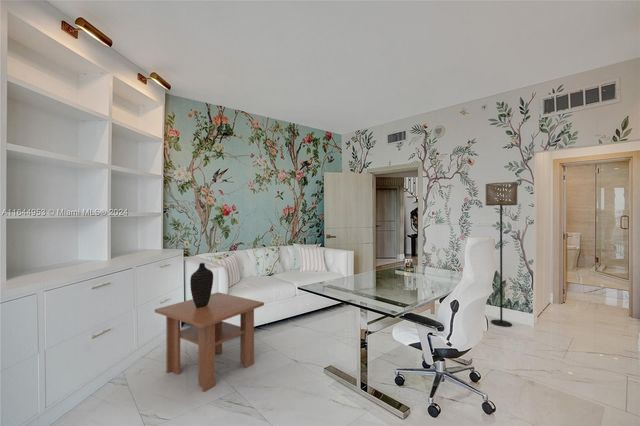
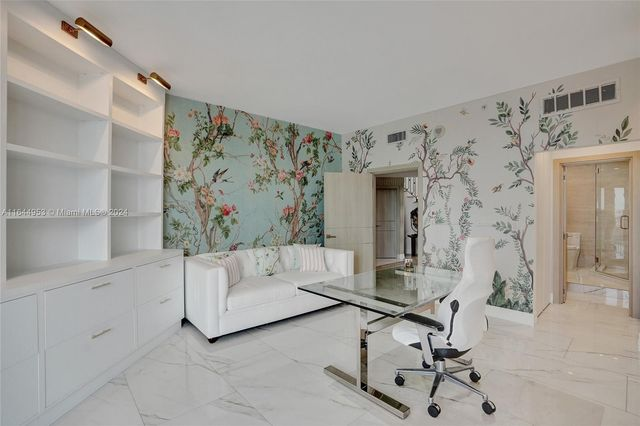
- decorative vase (202, 284)
- floor lamp (501, 253)
- coffee table (211, 336)
